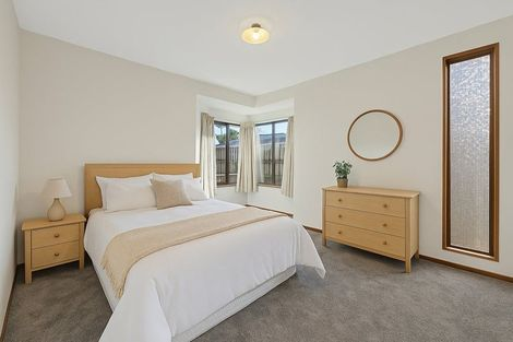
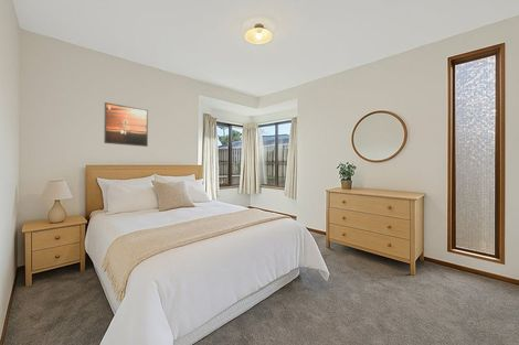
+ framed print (127, 126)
